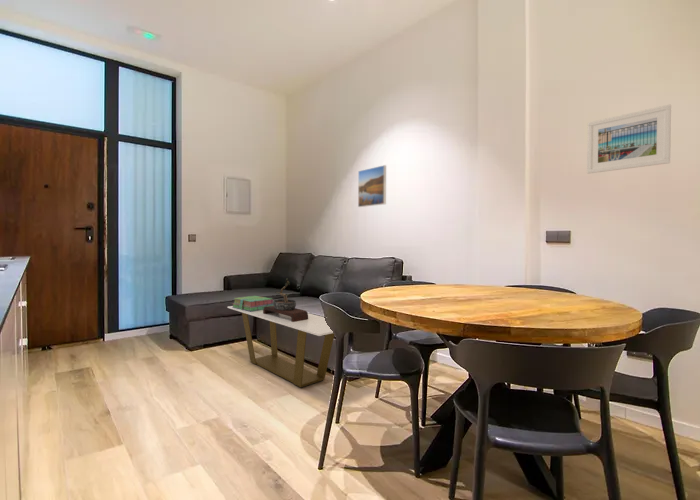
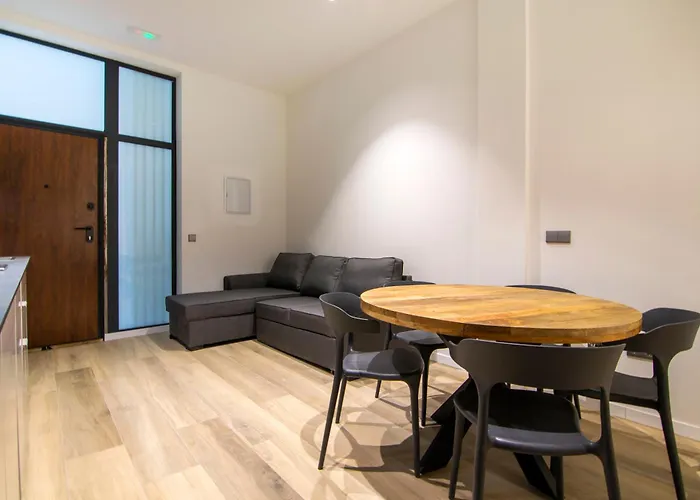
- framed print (626, 141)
- coffee table (276, 342)
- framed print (371, 187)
- stack of books (253, 302)
- bonsai tree (284, 297)
